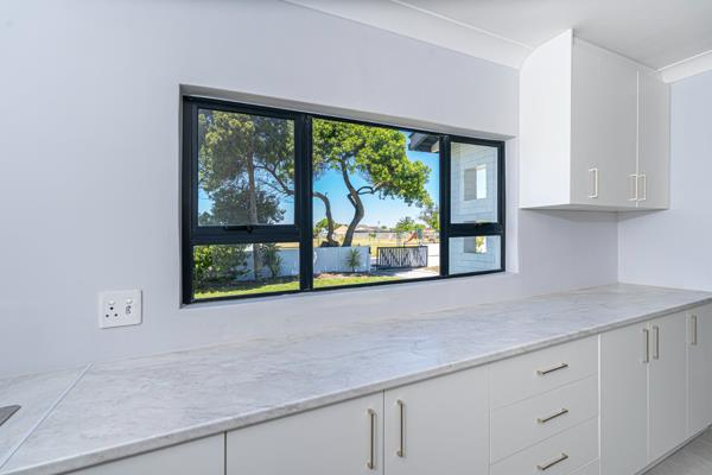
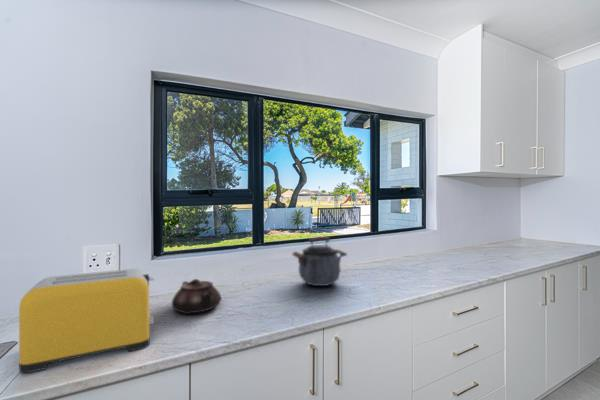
+ teapot (197, 293)
+ toaster (96, 310)
+ kettle (319, 261)
